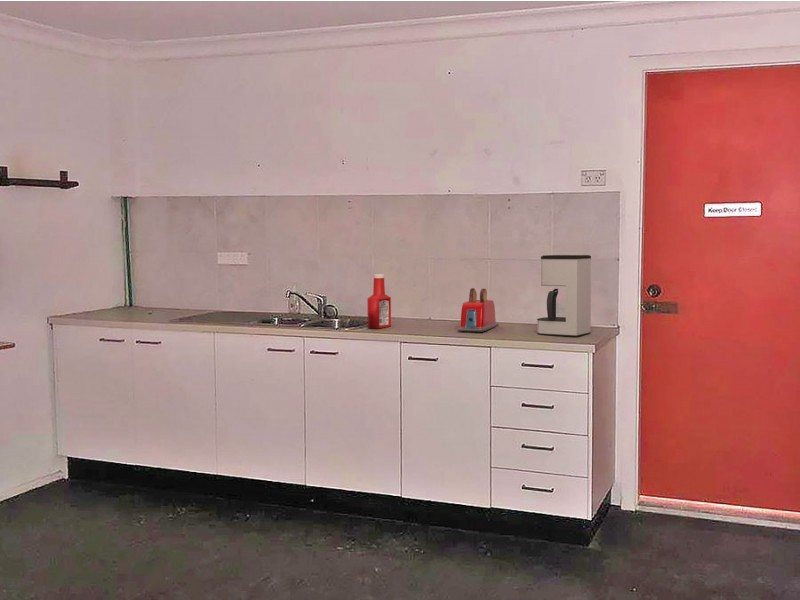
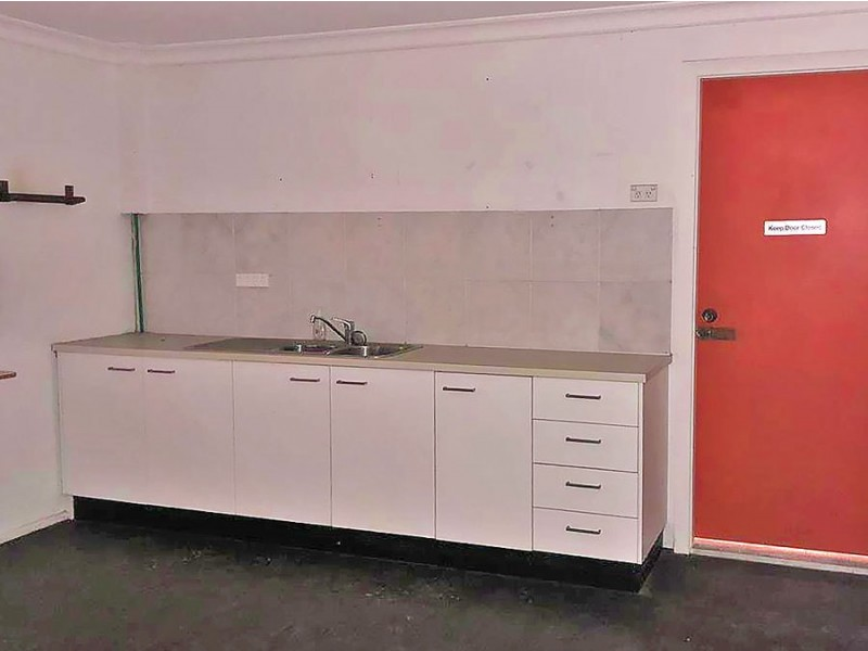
- soap bottle (379, 300)
- coffee maker (557, 294)
- toaster (478, 308)
